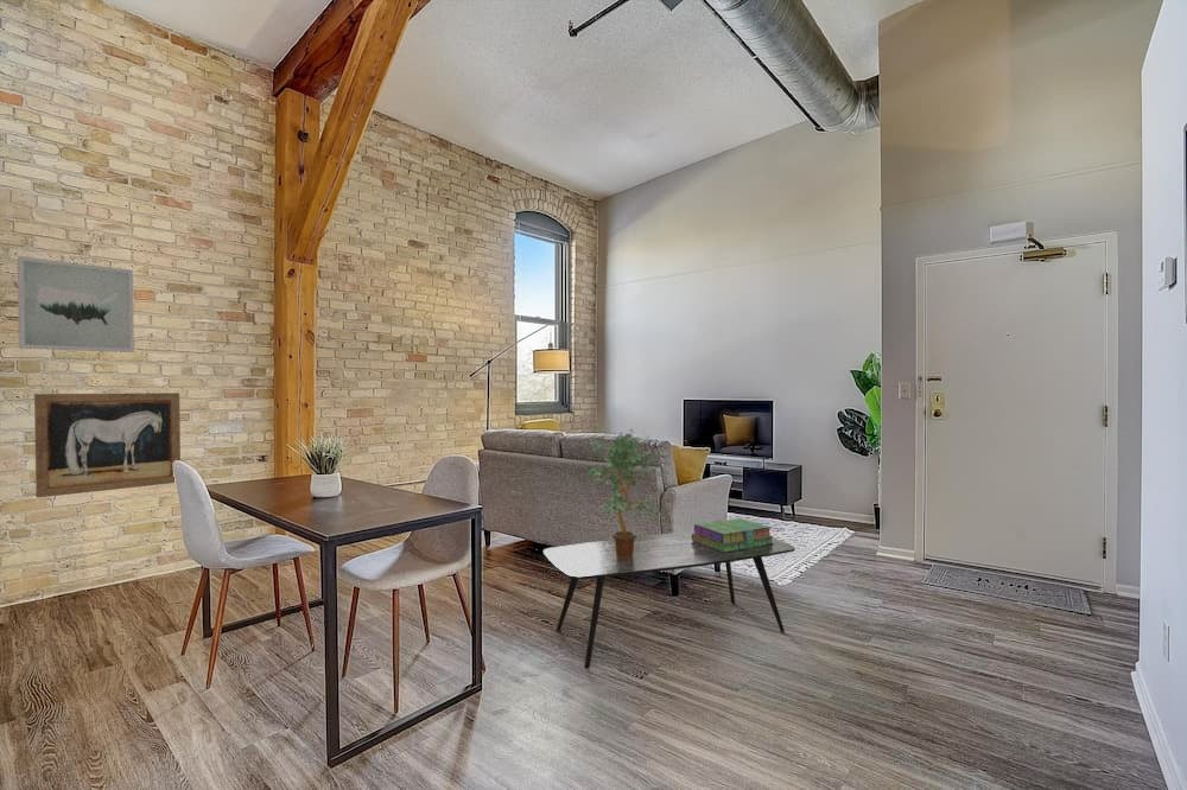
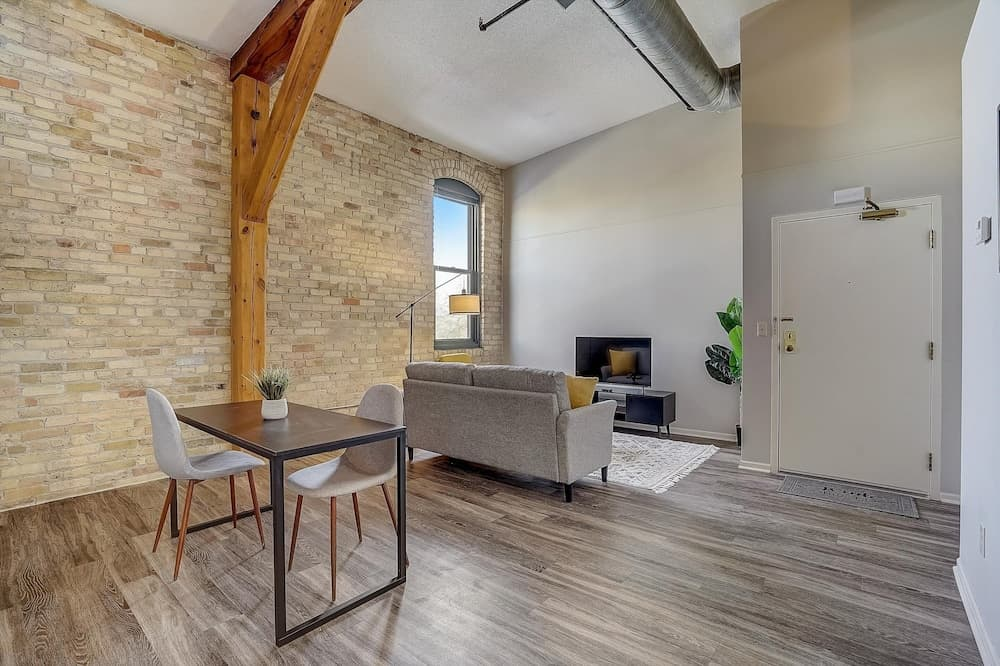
- wall art (113, 441)
- potted plant (622, 492)
- wall art (78, 307)
- stack of books (731, 533)
- coffee table (669, 569)
